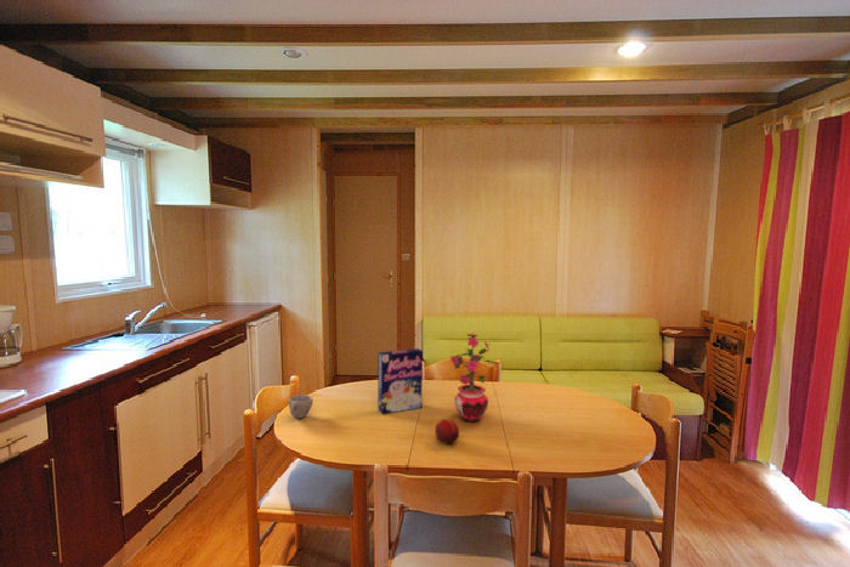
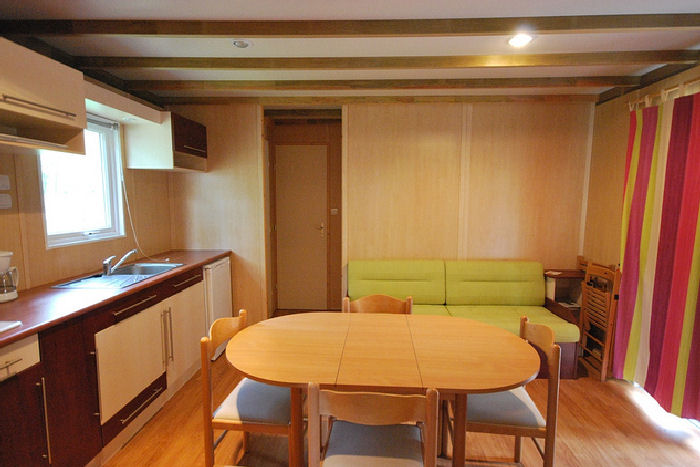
- fruit (446, 431)
- cereal box (399, 380)
- cup (299, 408)
- potted plant (472, 376)
